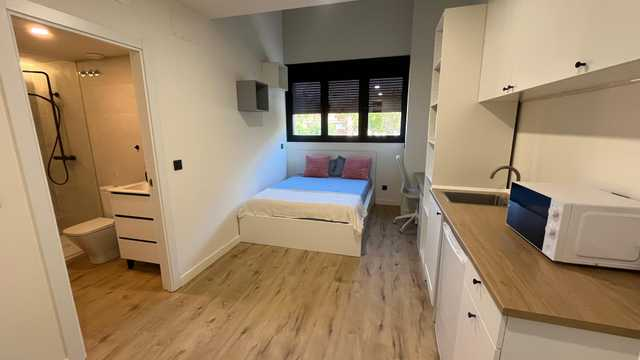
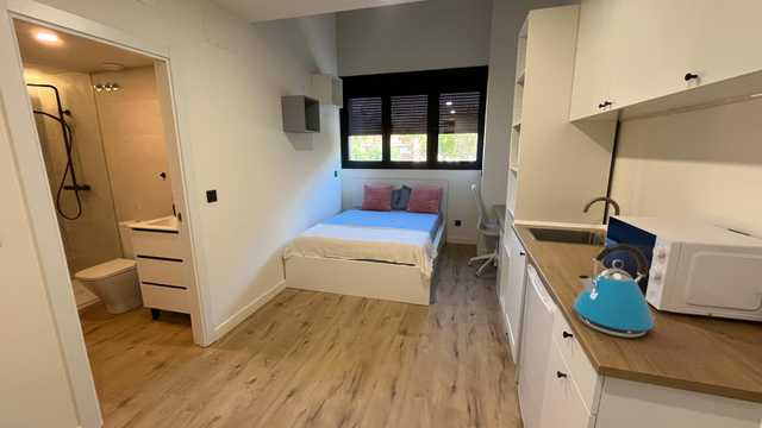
+ kettle (617, 283)
